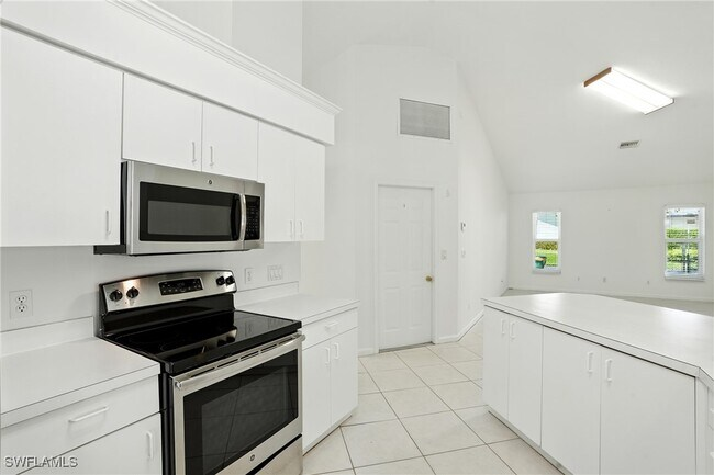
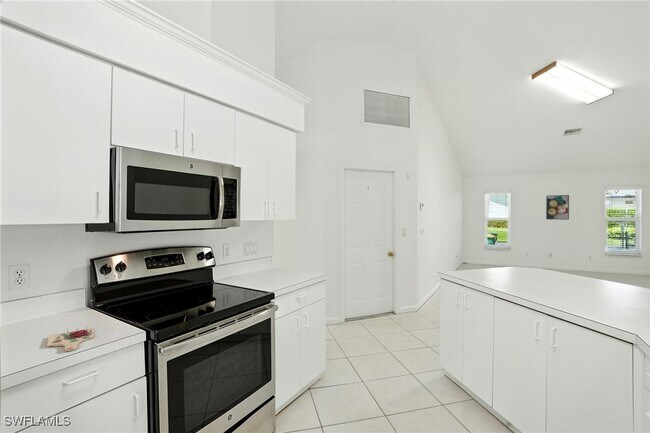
+ cutting board (71, 338)
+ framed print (557, 207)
